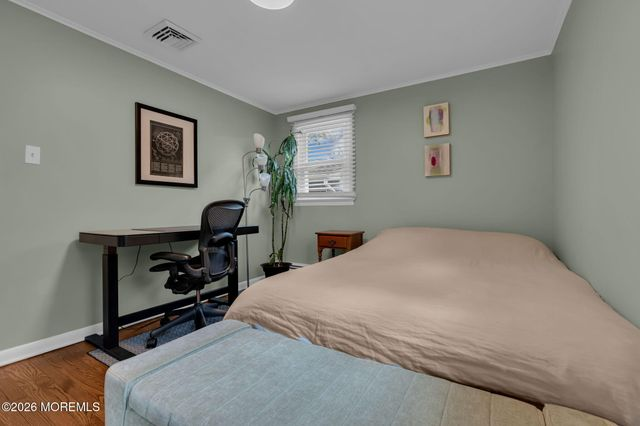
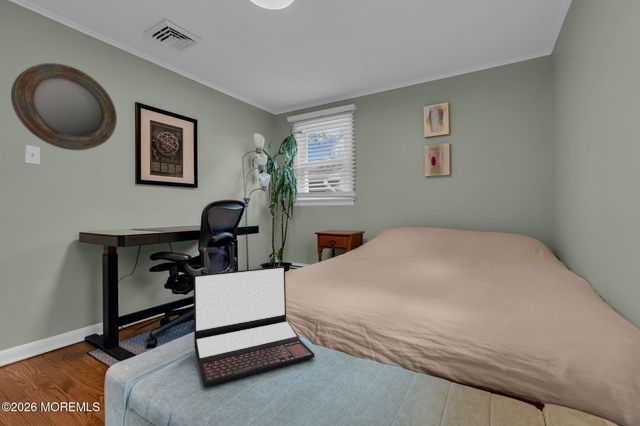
+ home mirror (70, 108)
+ laptop (252, 315)
